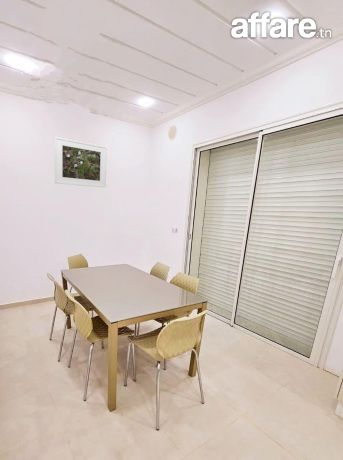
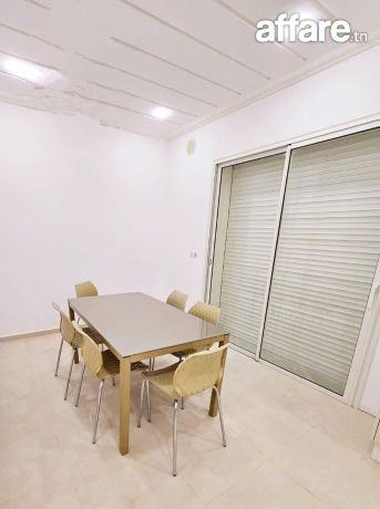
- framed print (82, 164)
